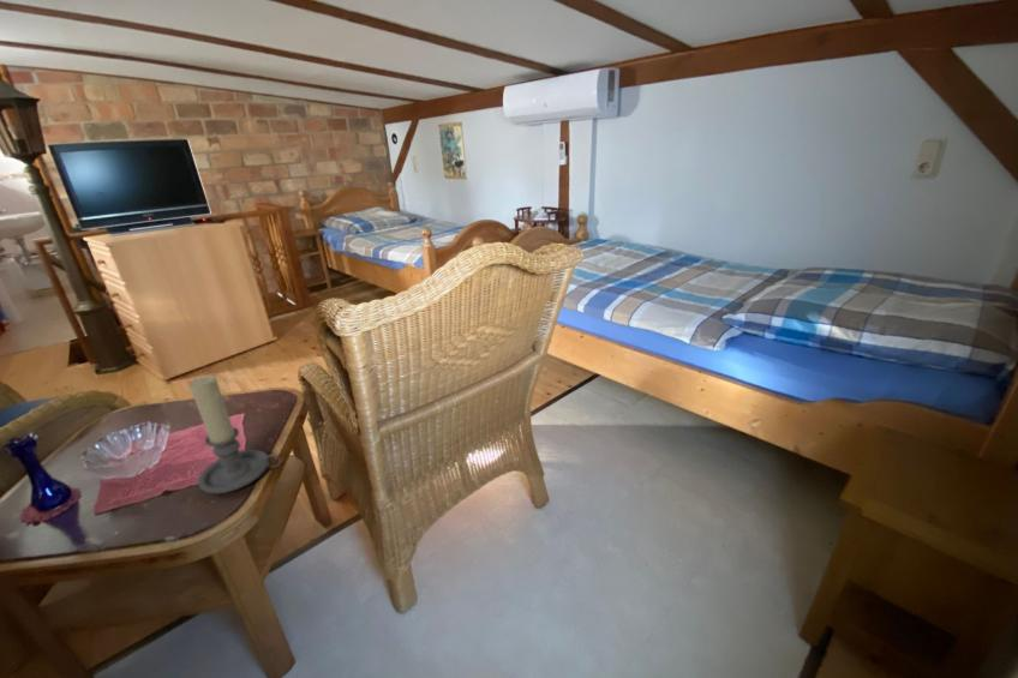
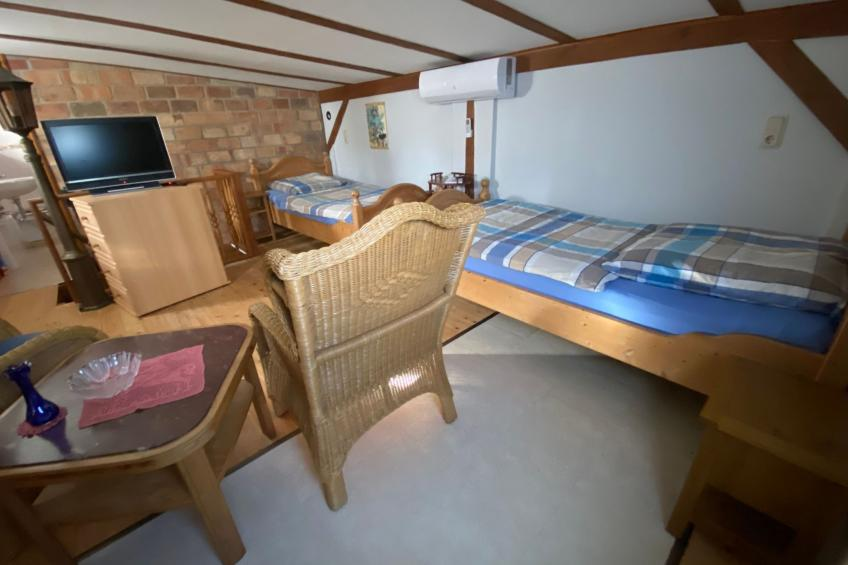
- candle holder (227, 428)
